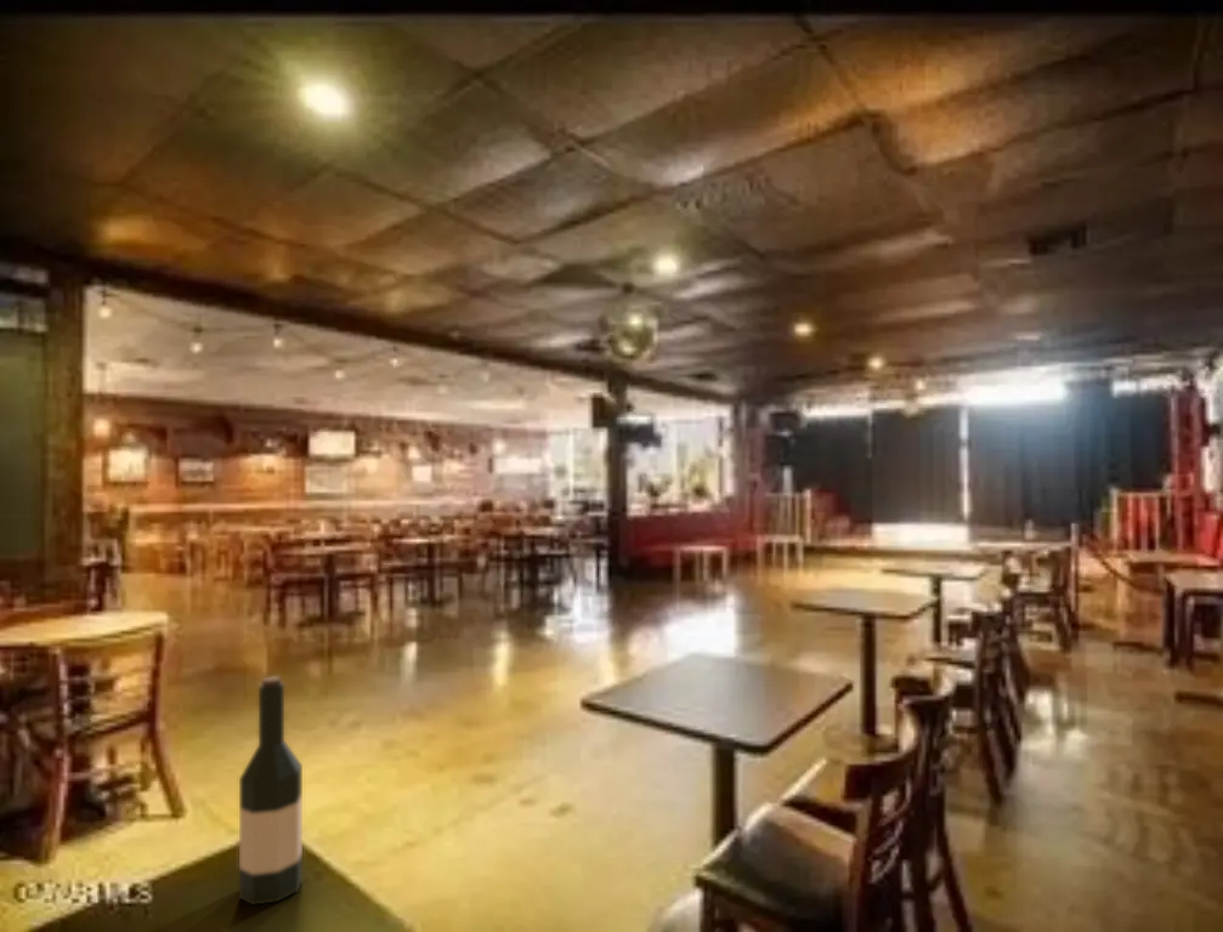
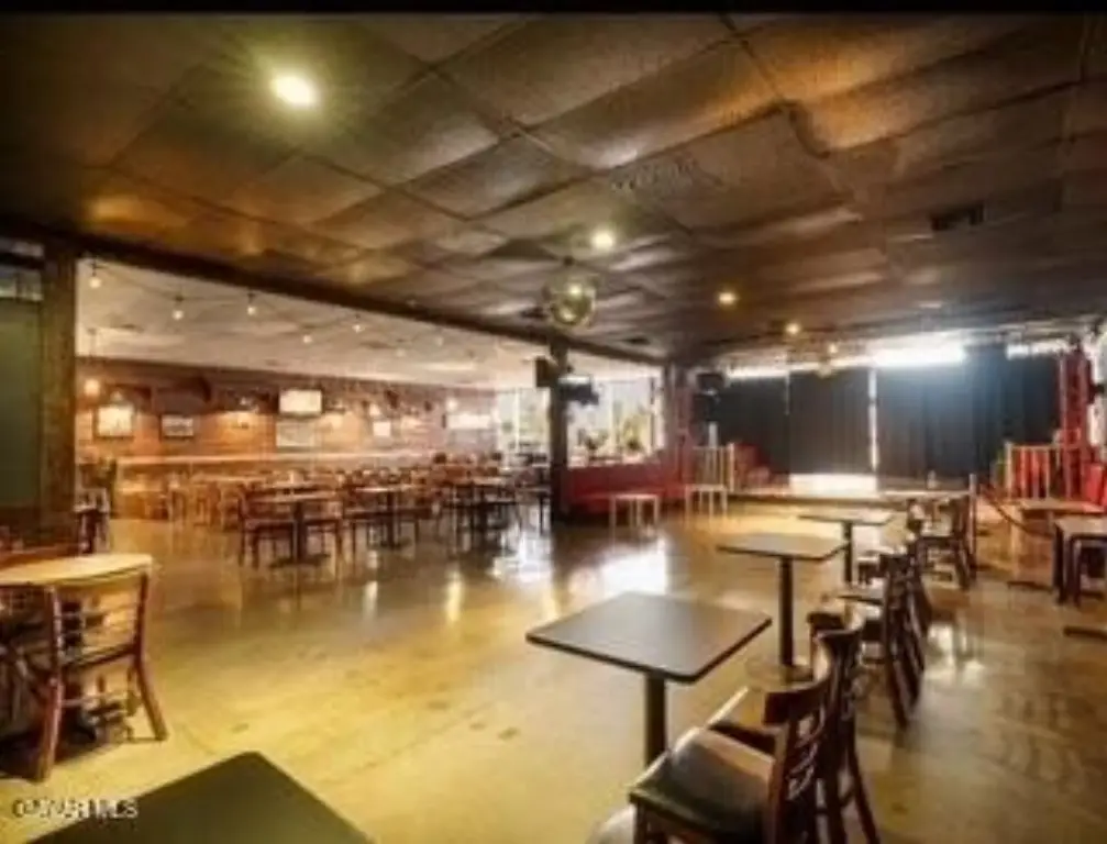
- wine bottle (271, 783)
